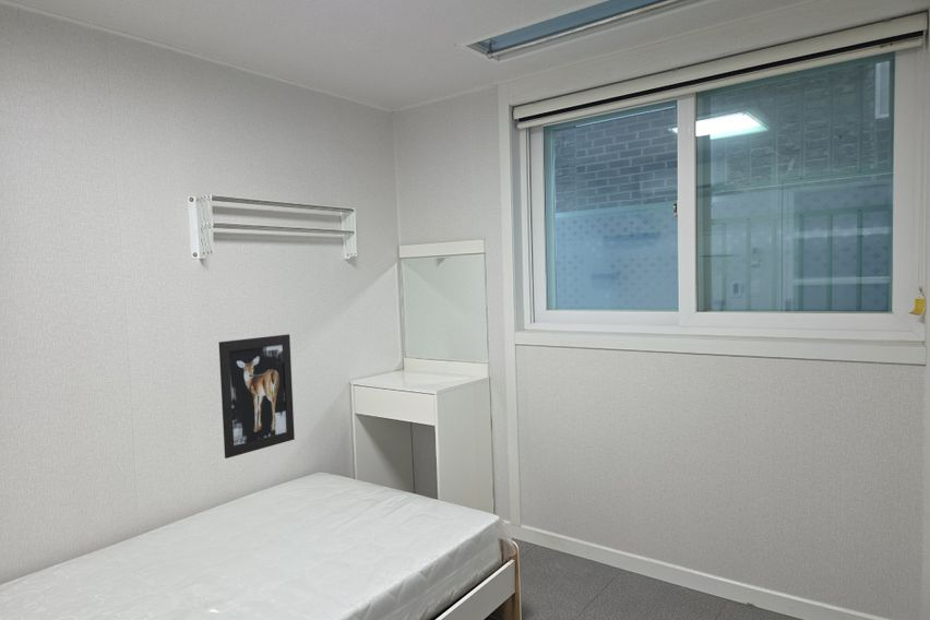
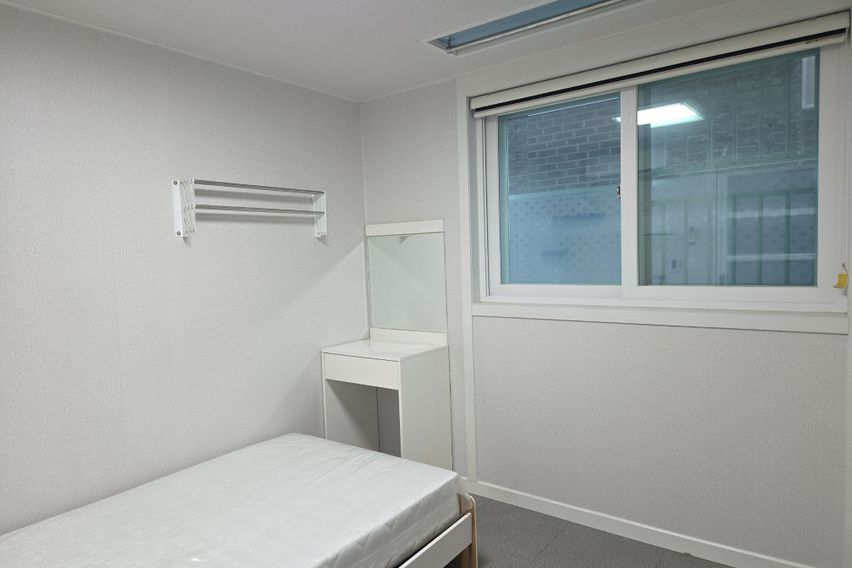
- wall art (259, 393)
